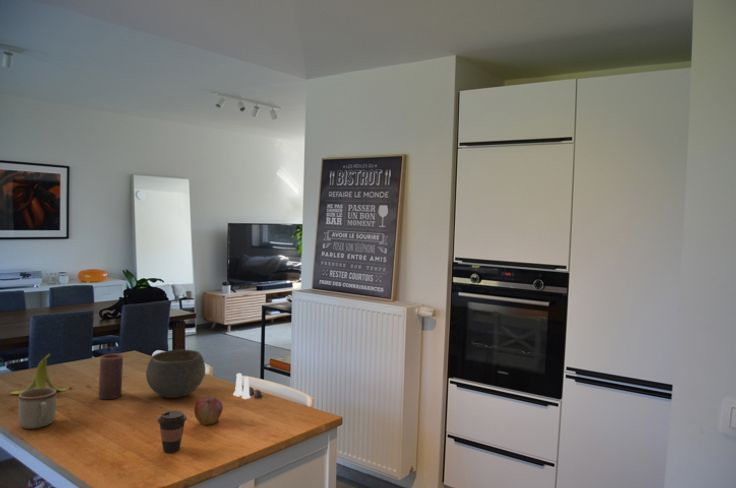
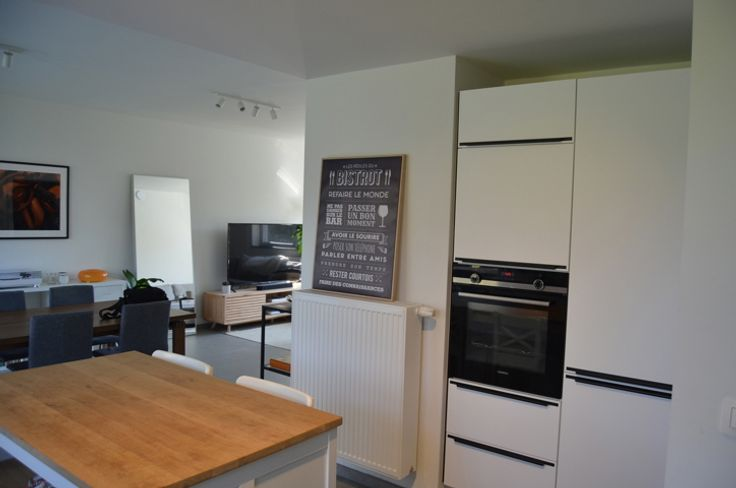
- mug (38, 409)
- coffee cup (171, 431)
- salt and pepper shaker set (245, 384)
- banana peel (35, 373)
- apple (208, 410)
- bowl (176, 374)
- candle (110, 376)
